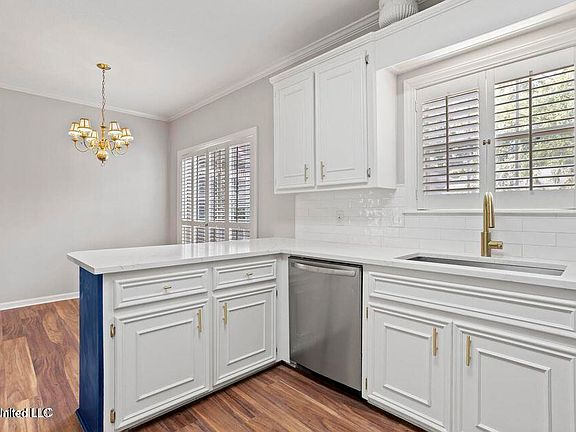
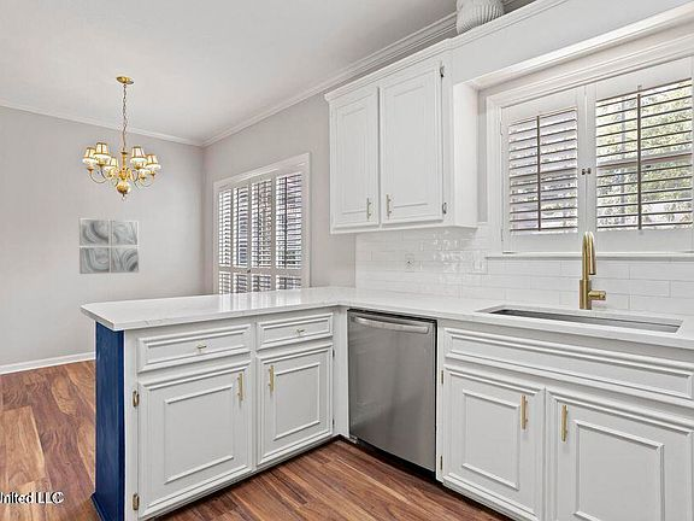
+ wall art (111, 245)
